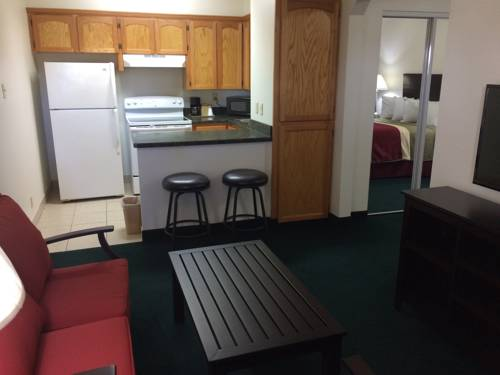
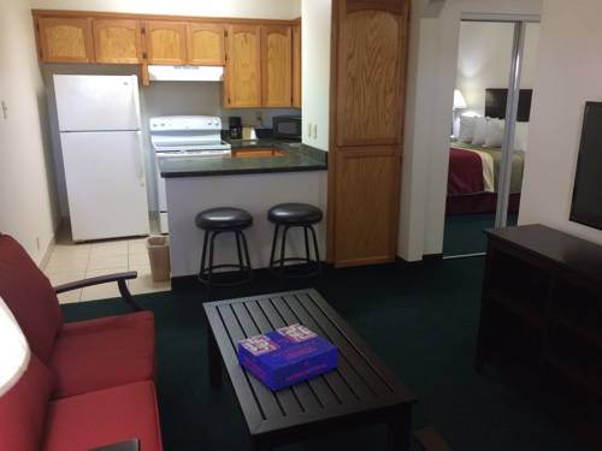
+ board game (287, 354)
